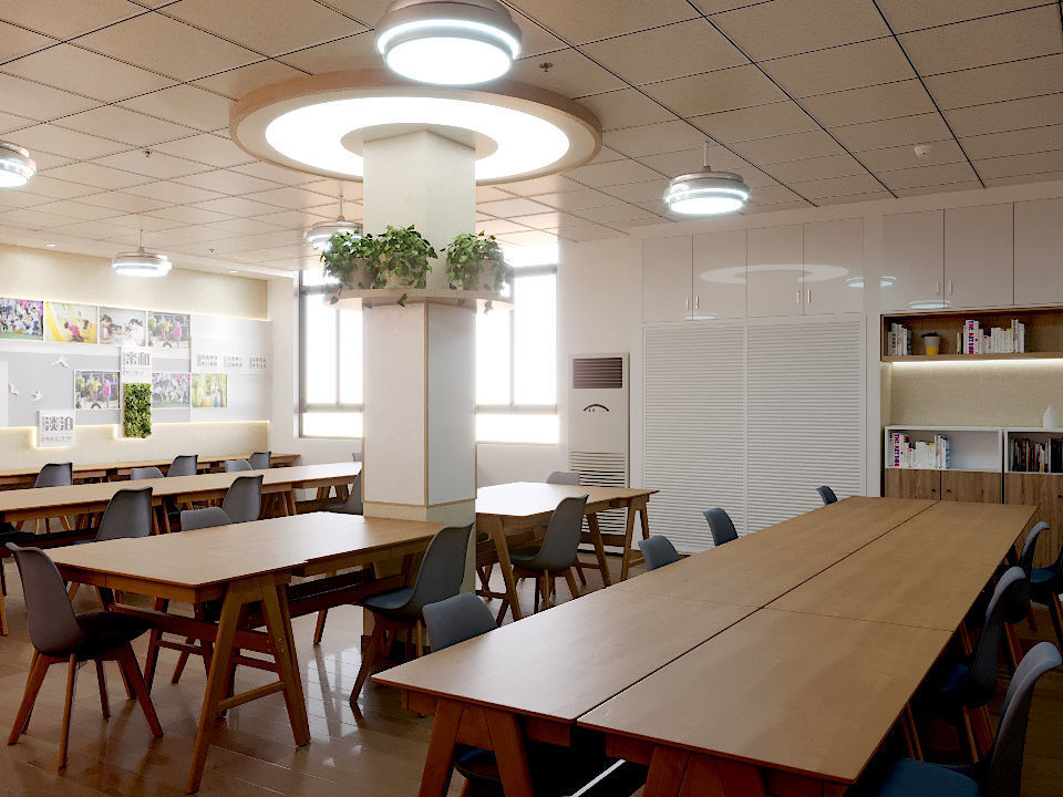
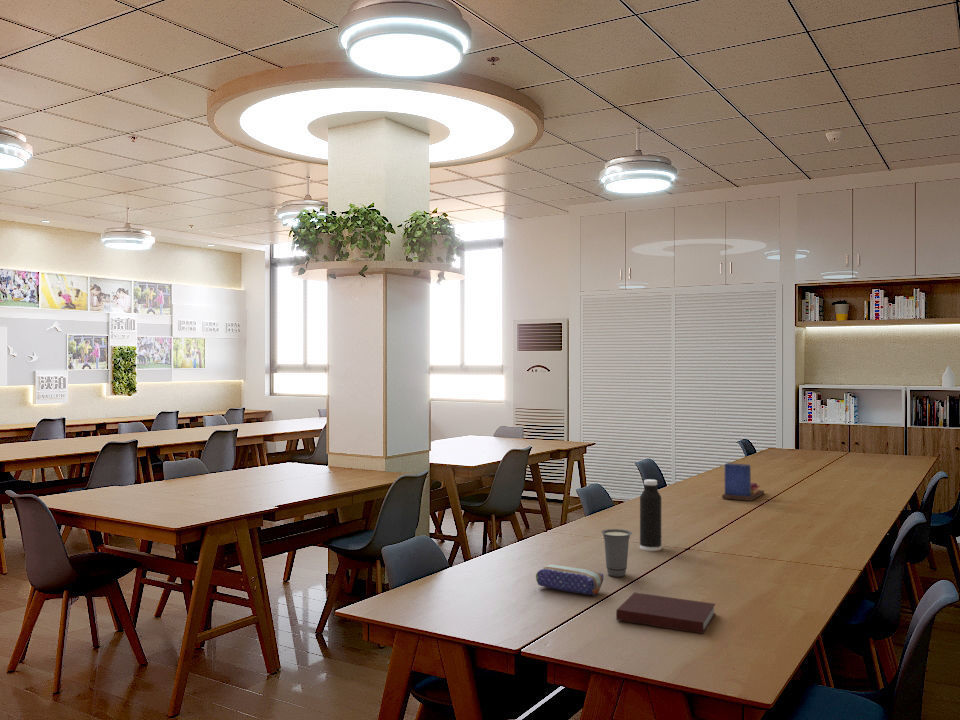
+ cup (616, 553)
+ pencil case (569, 578)
+ water bottle (650, 514)
+ notebook (666, 611)
+ book (743, 479)
